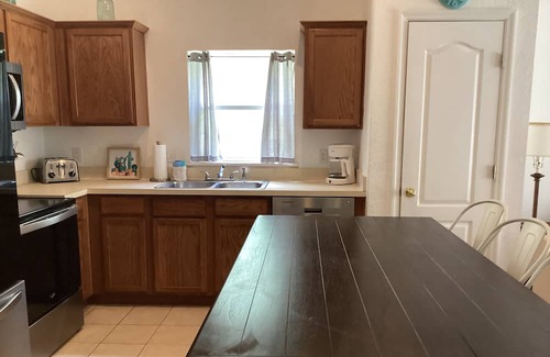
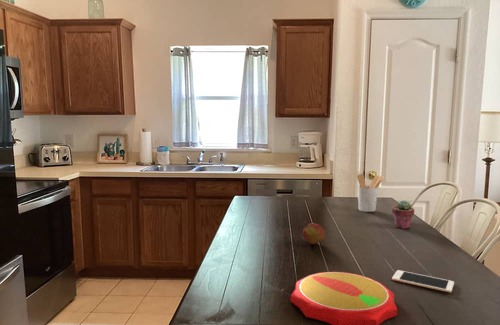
+ potted succulent (403, 213)
+ apple (313, 233)
+ plate (342, 293)
+ cell phone (422, 280)
+ utensil holder (371, 192)
